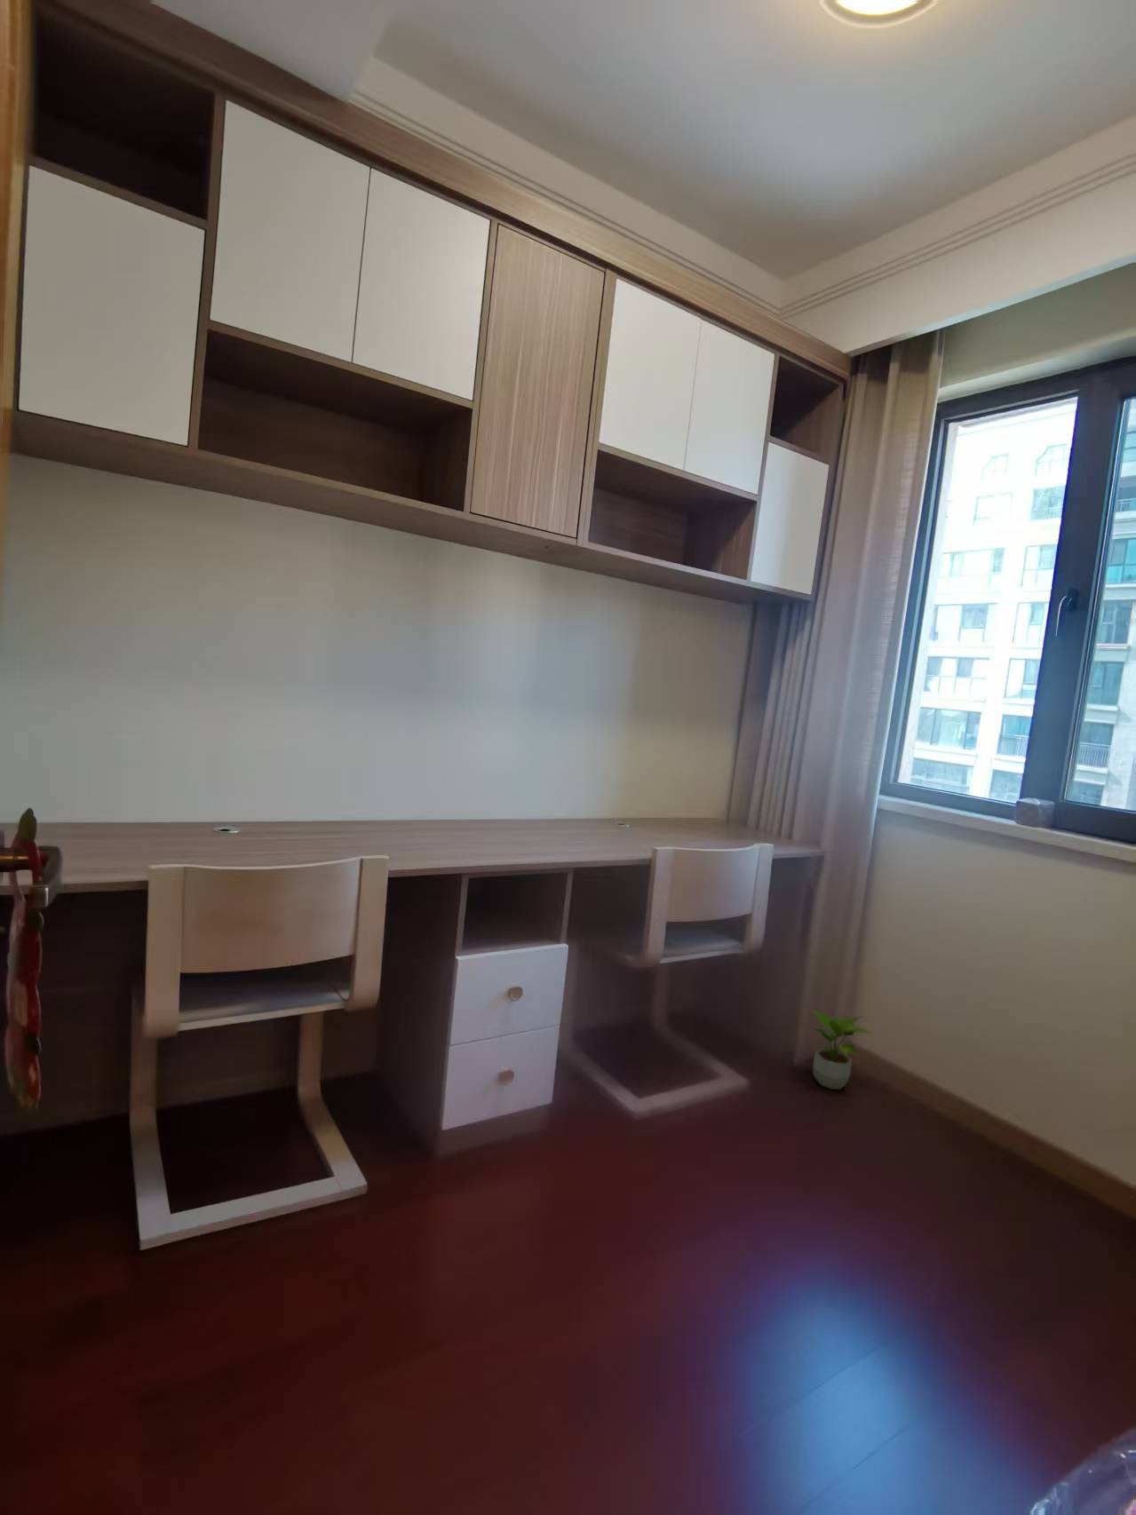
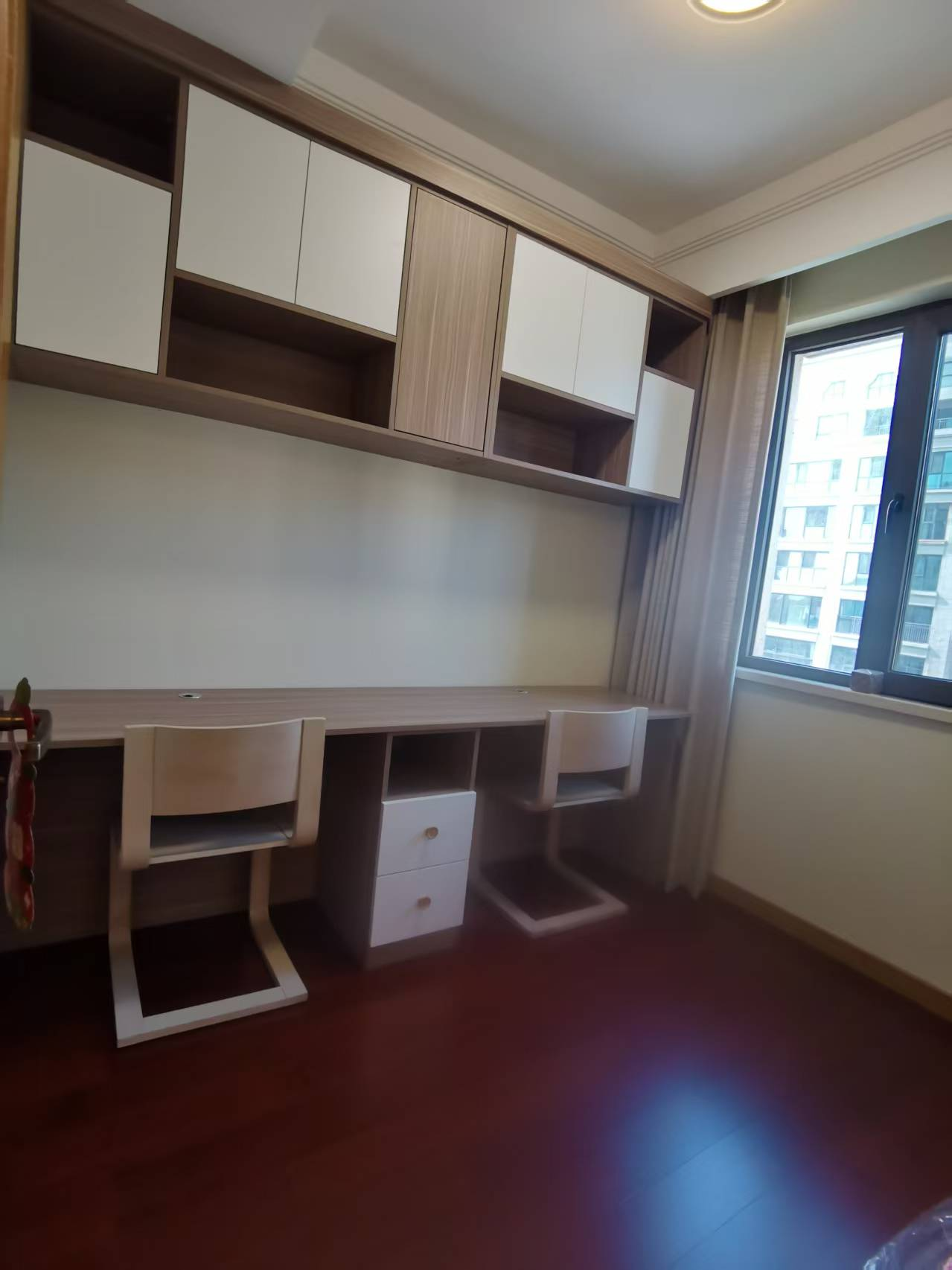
- potted plant (839, 1046)
